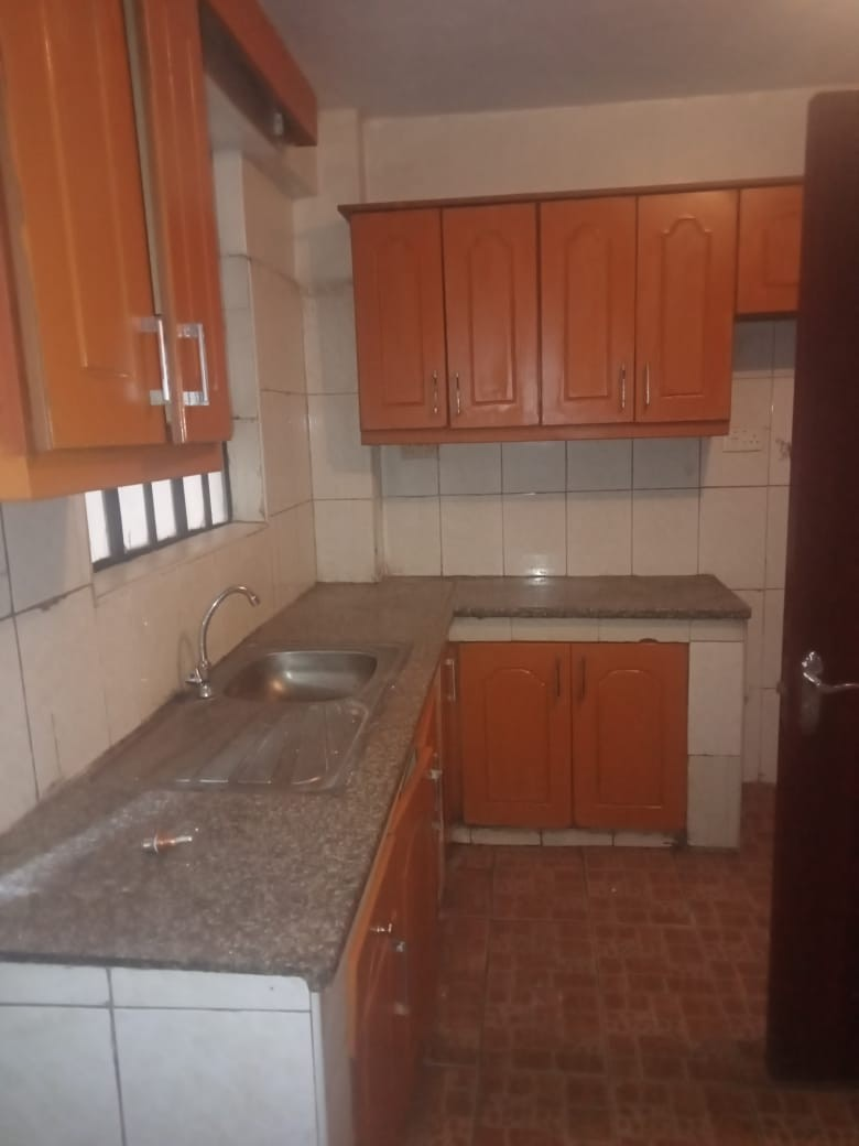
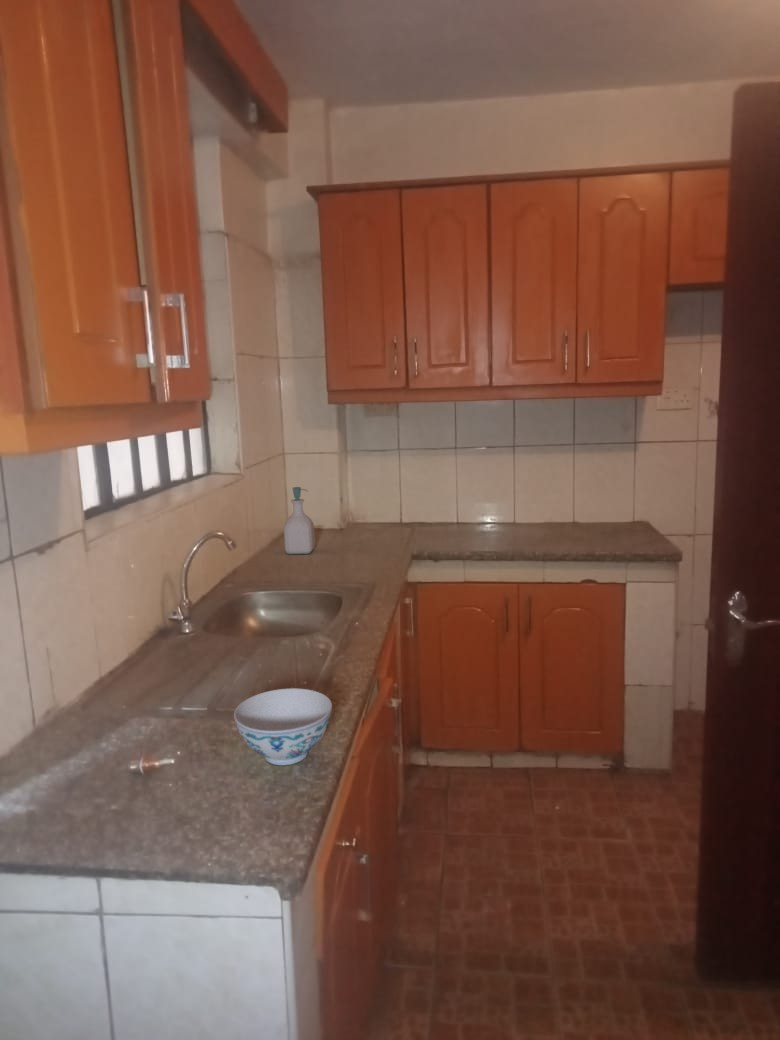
+ chinaware (284, 731)
+ soap bottle (298, 519)
